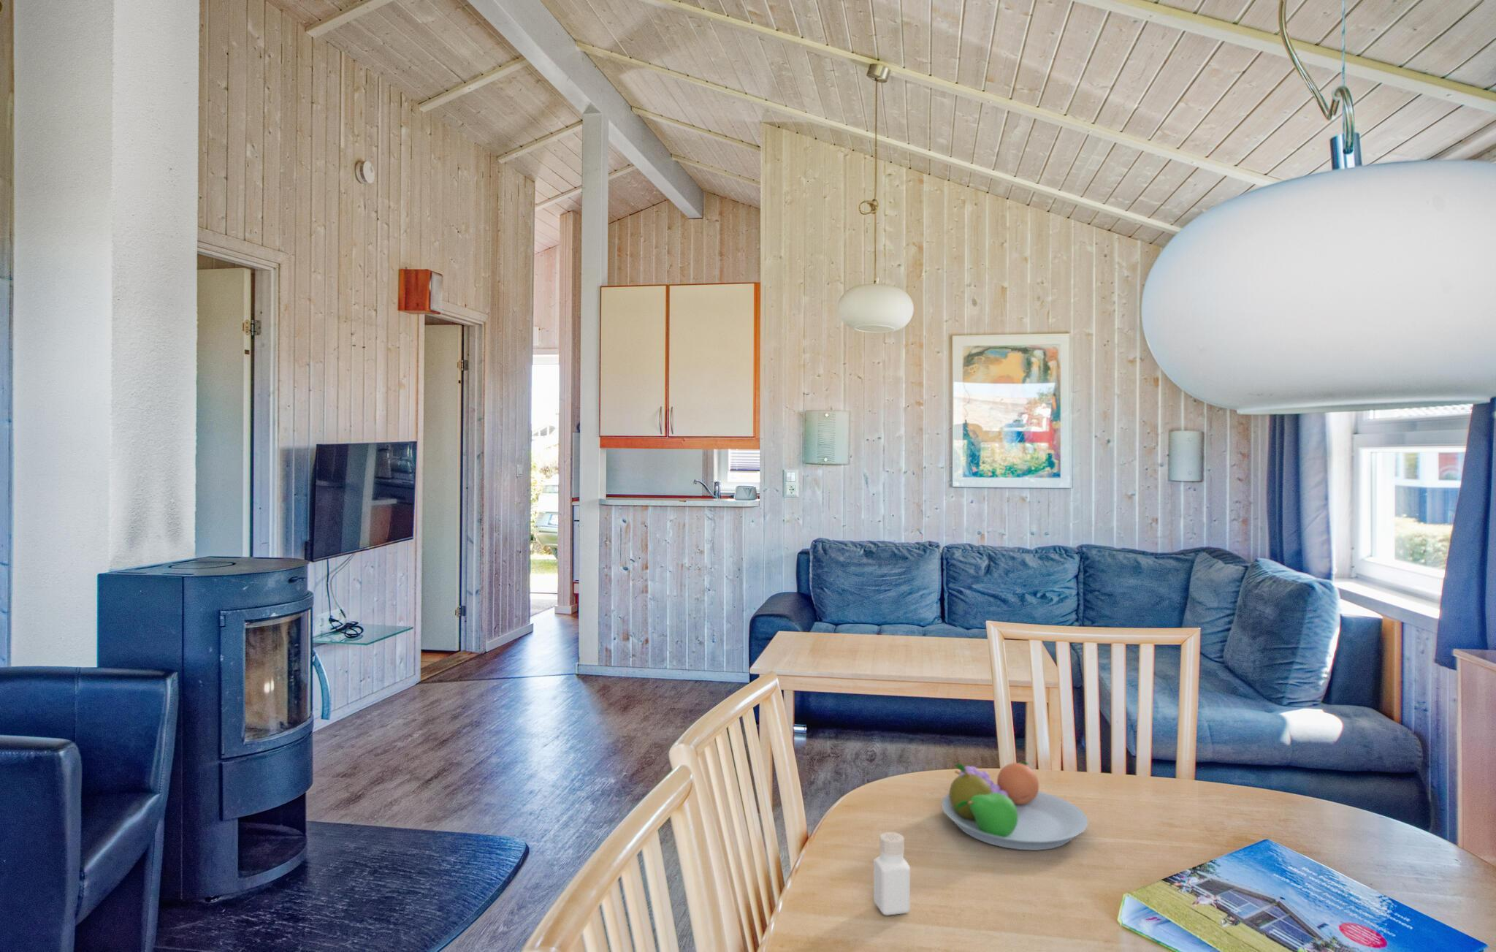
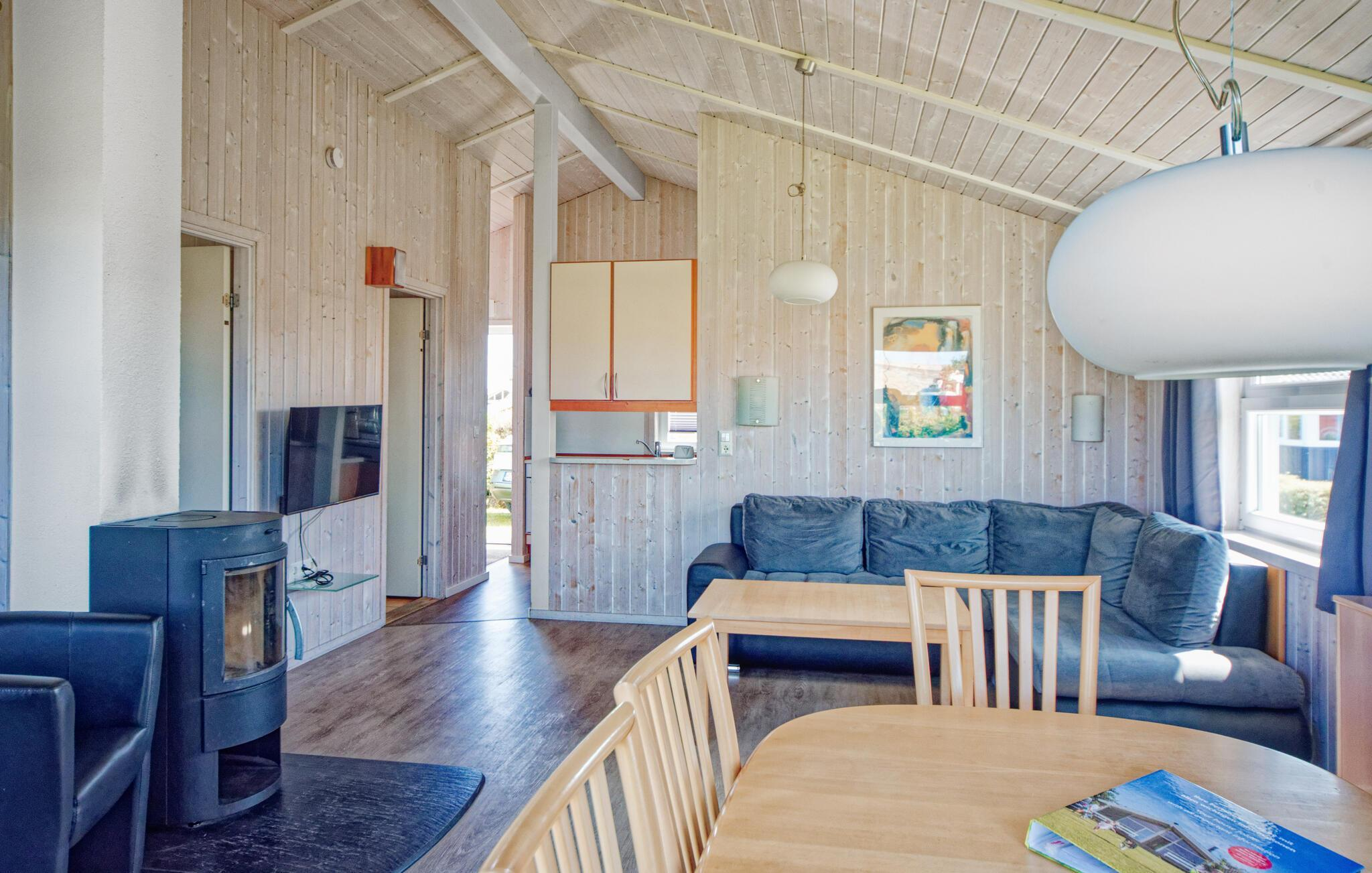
- fruit bowl (1008, 798)
- pepper shaker (891, 872)
